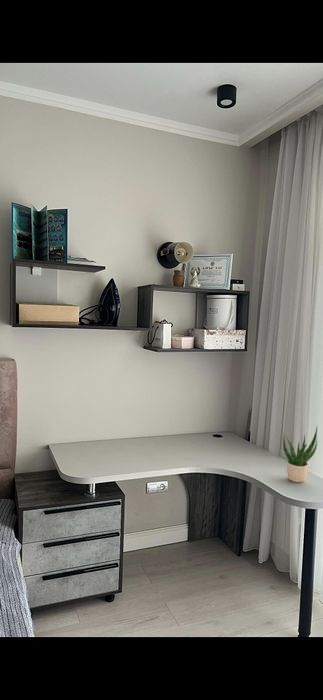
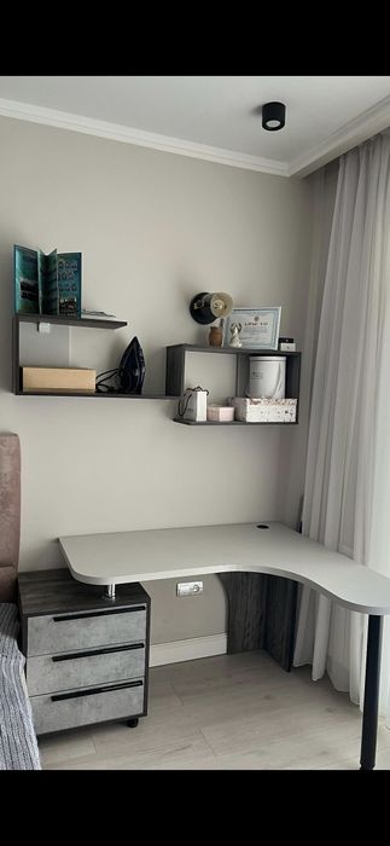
- potted plant (299, 453)
